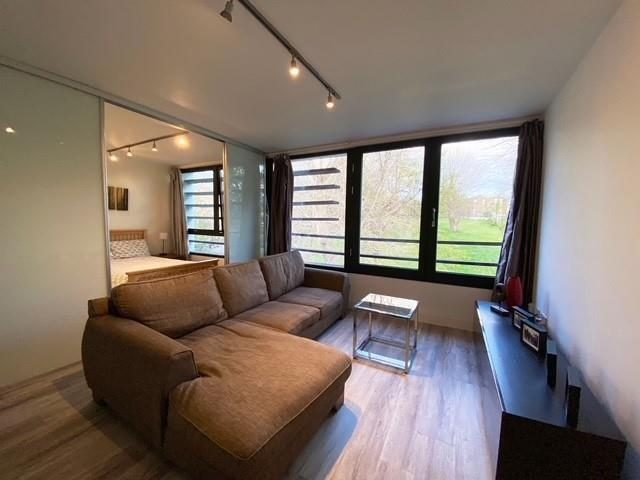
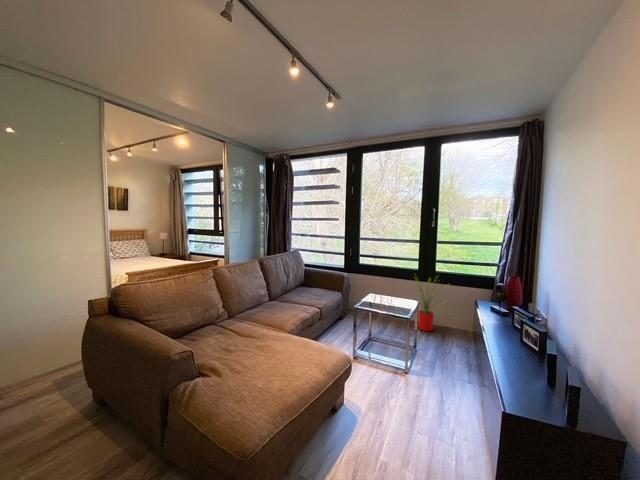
+ house plant (426, 301)
